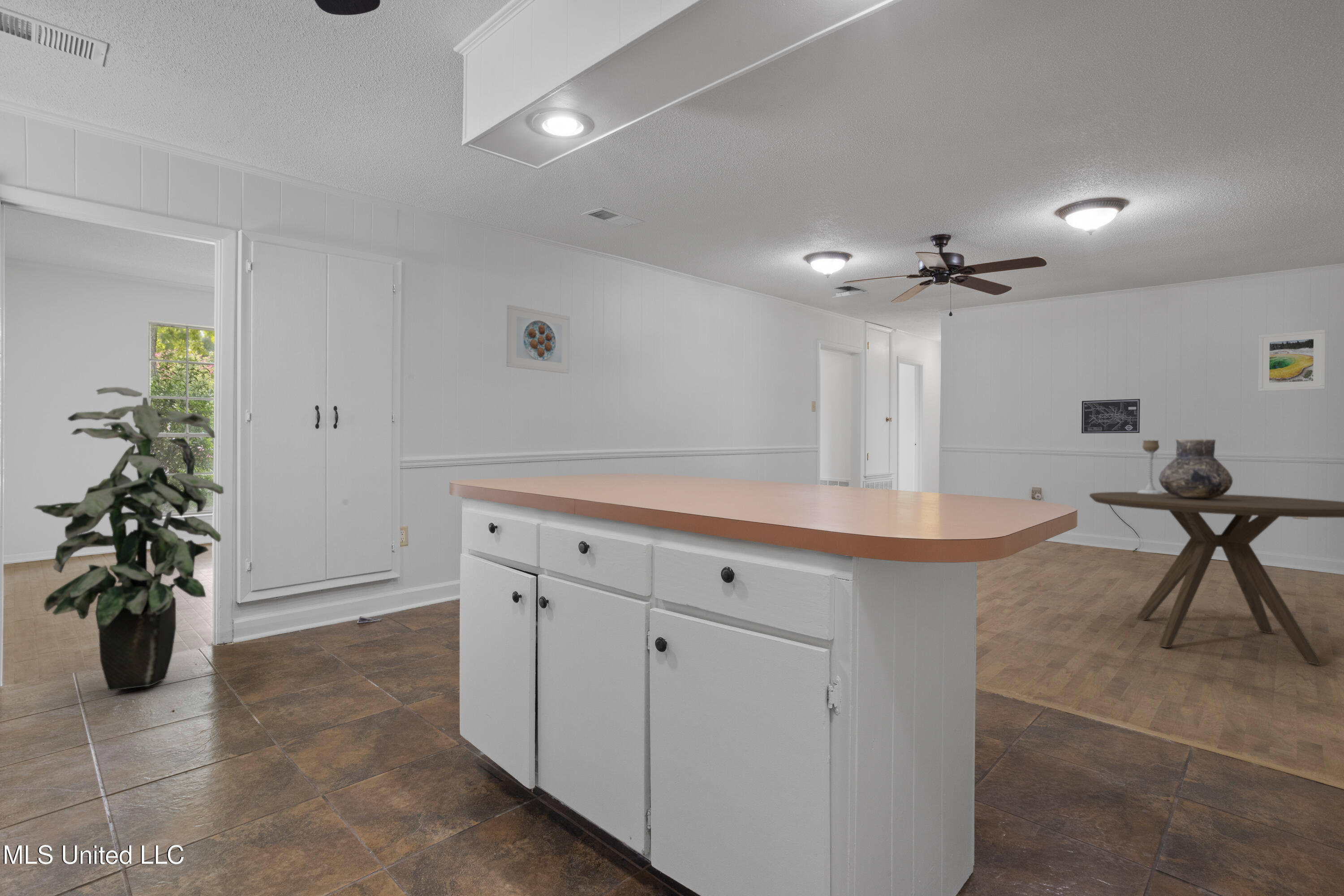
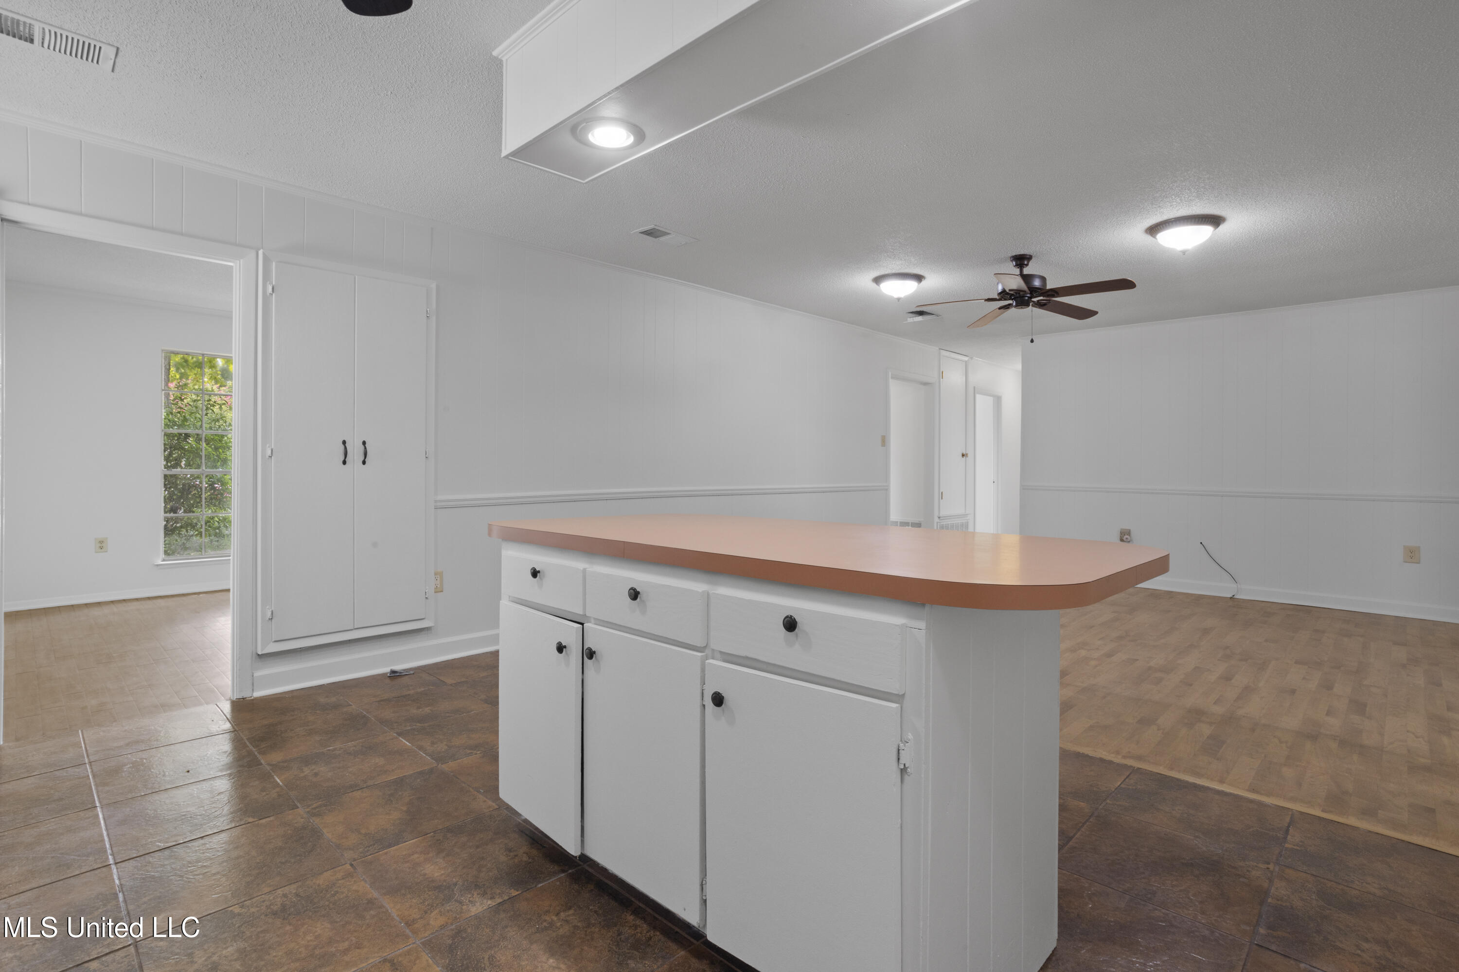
- indoor plant (133, 536)
- dining table (1209, 564)
- vase (1195, 468)
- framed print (1291, 361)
- candle holder (1150, 466)
- wall art (1110, 416)
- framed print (539, 340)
